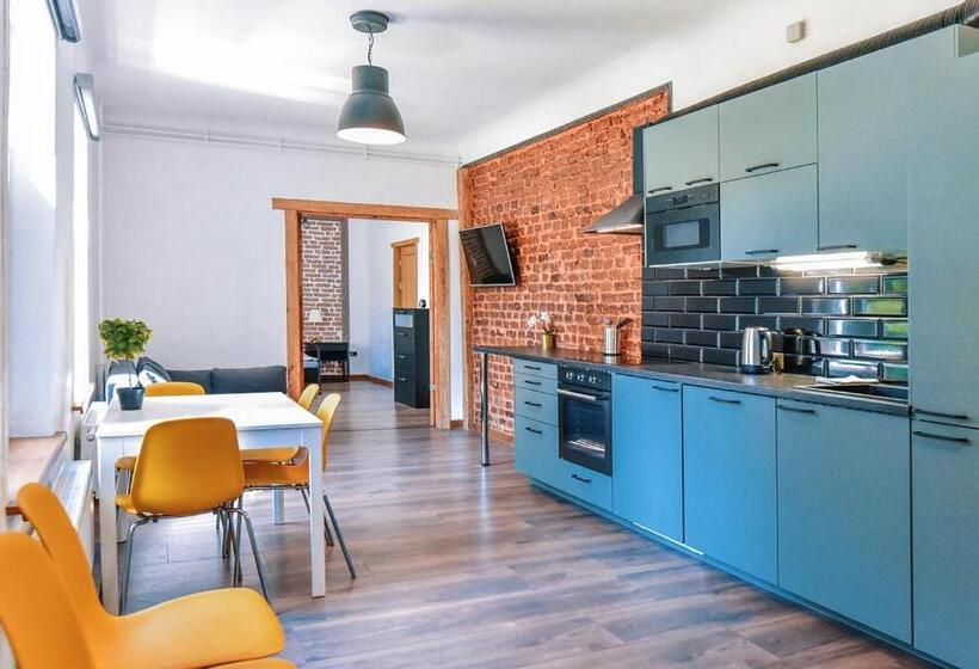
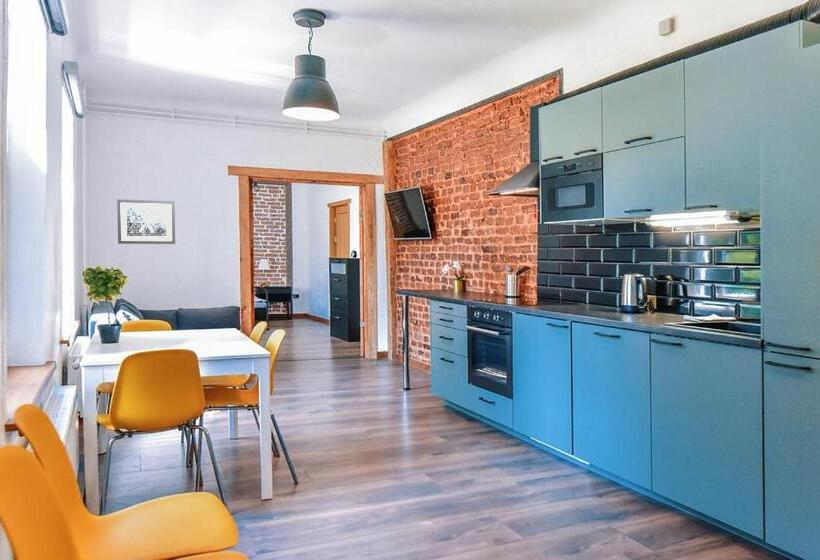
+ wall art (146, 222)
